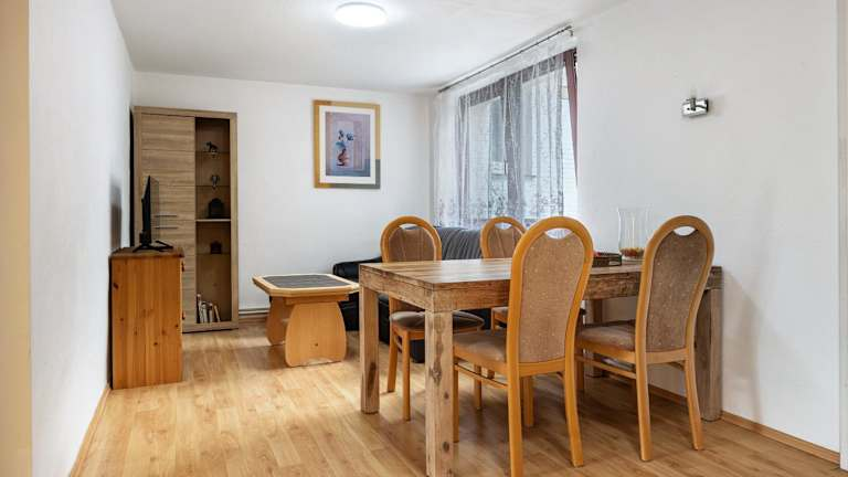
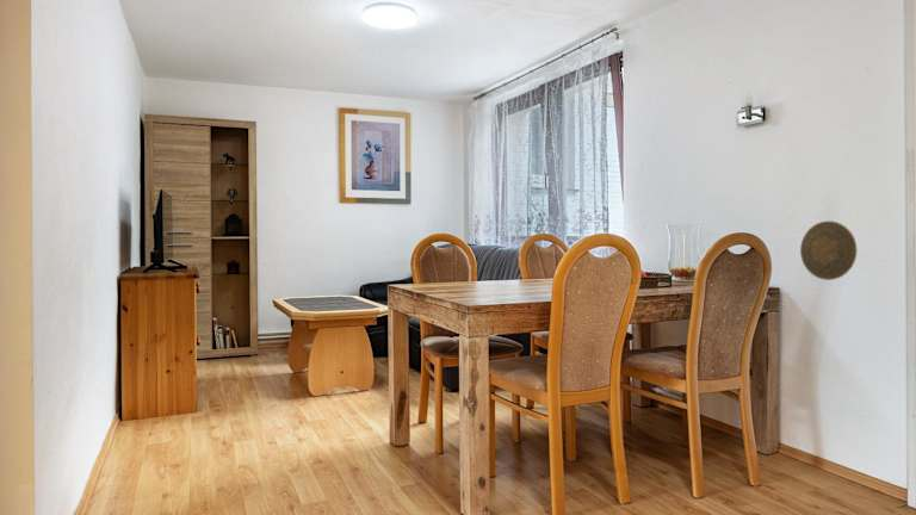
+ decorative plate (825, 250)
